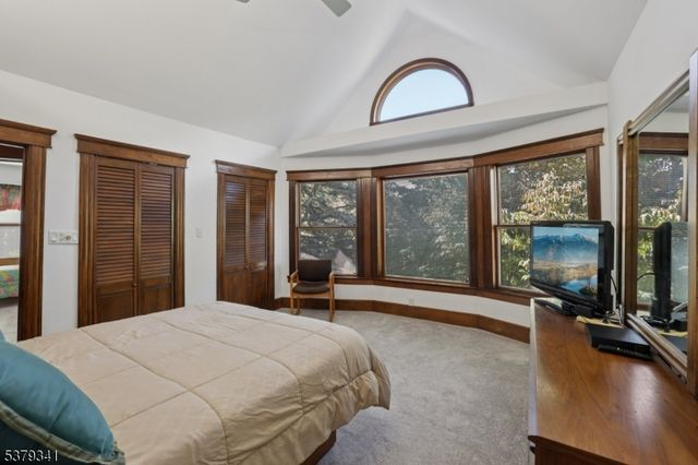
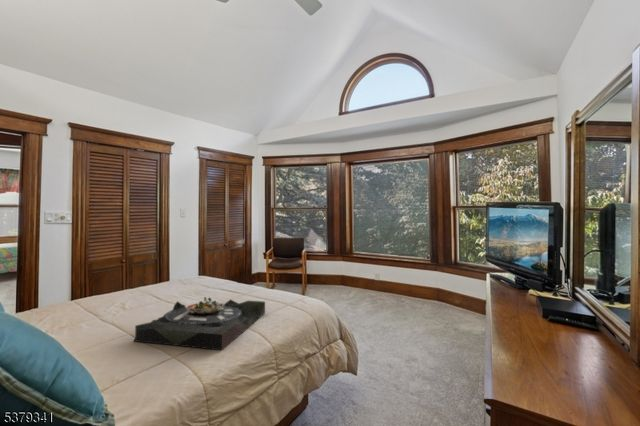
+ serving tray (207, 310)
